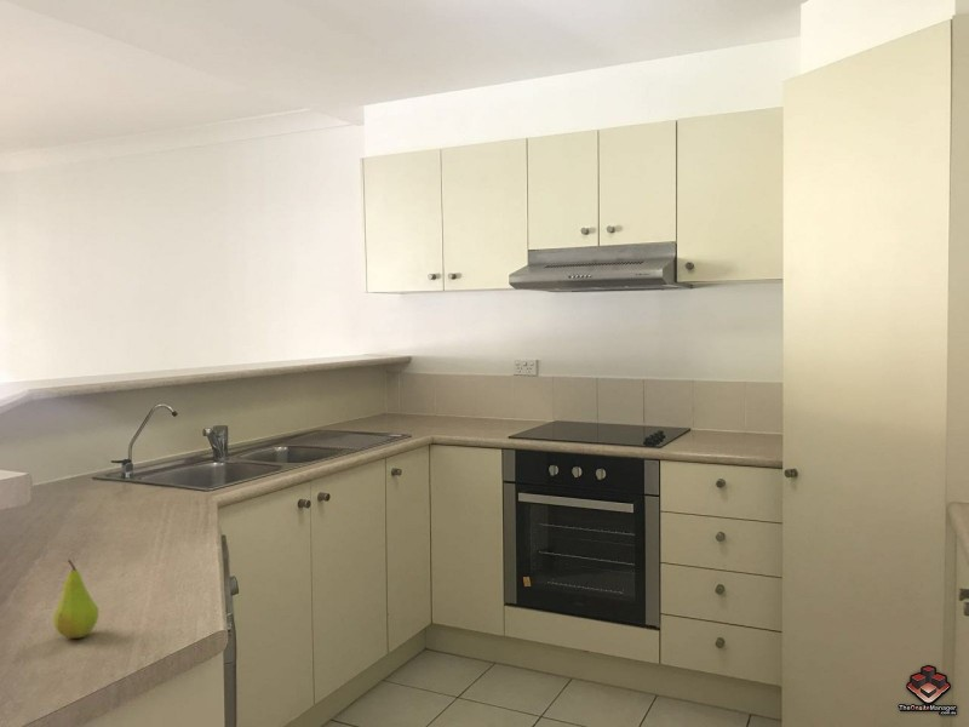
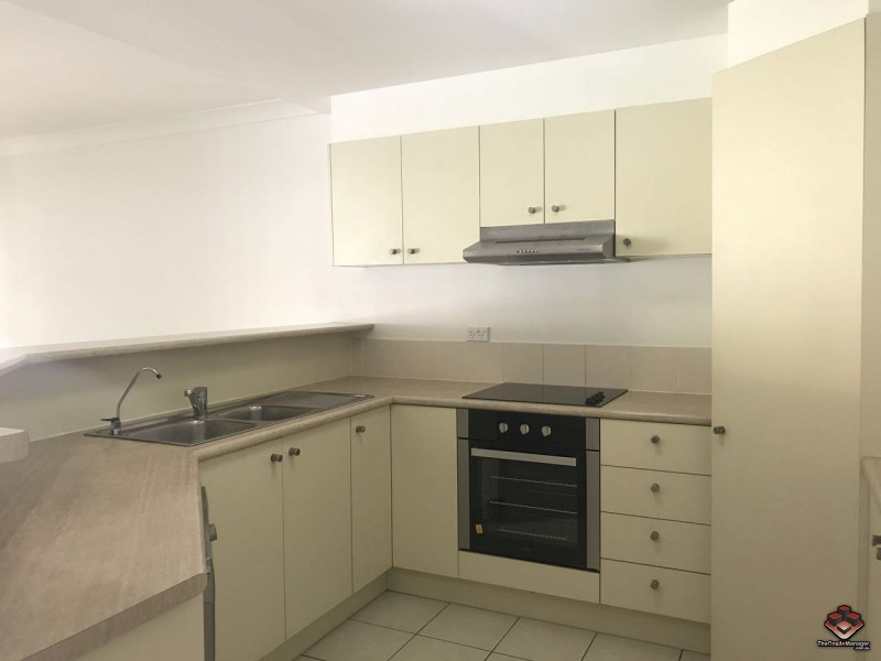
- fruit (75, 597)
